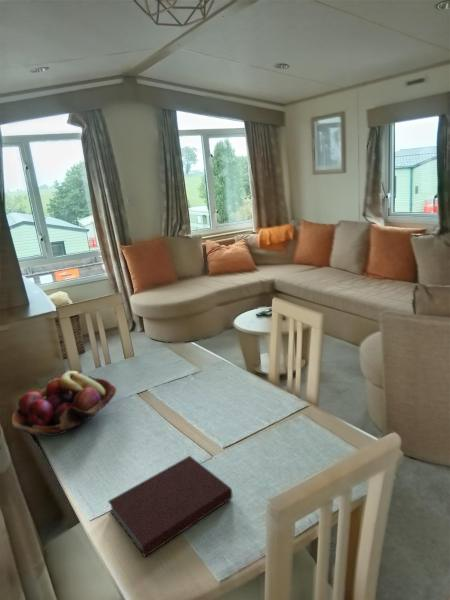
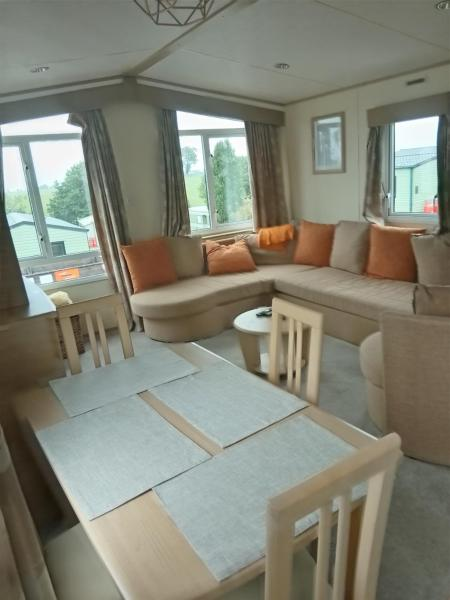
- fruit basket (66, 398)
- notebook (170, 499)
